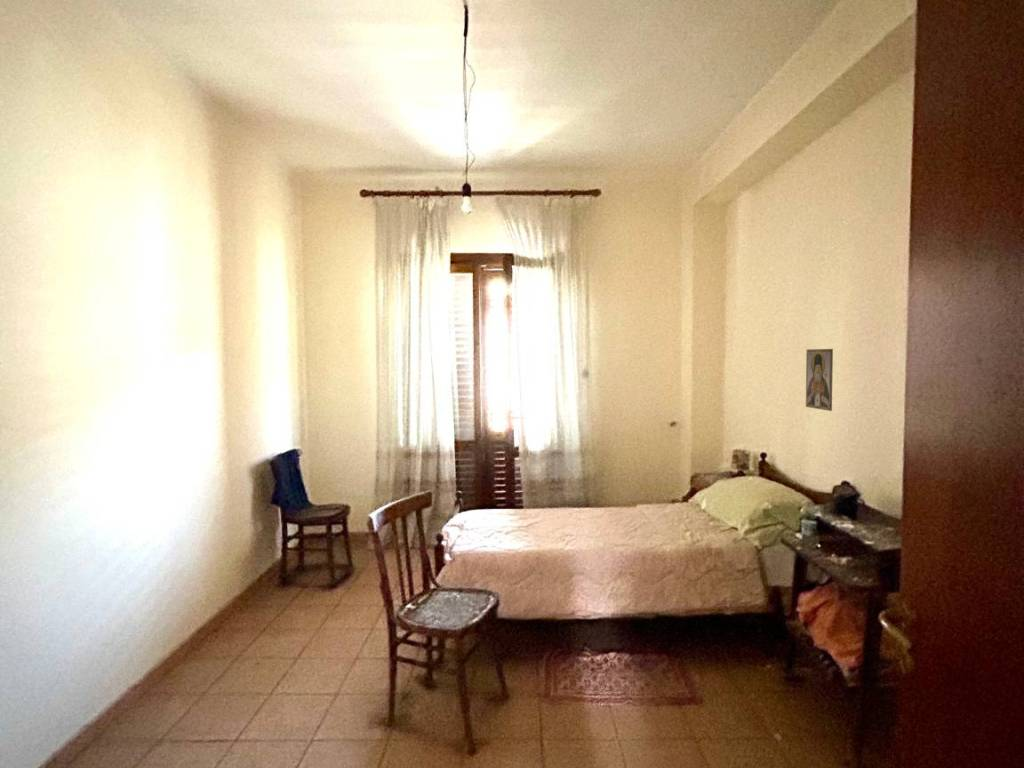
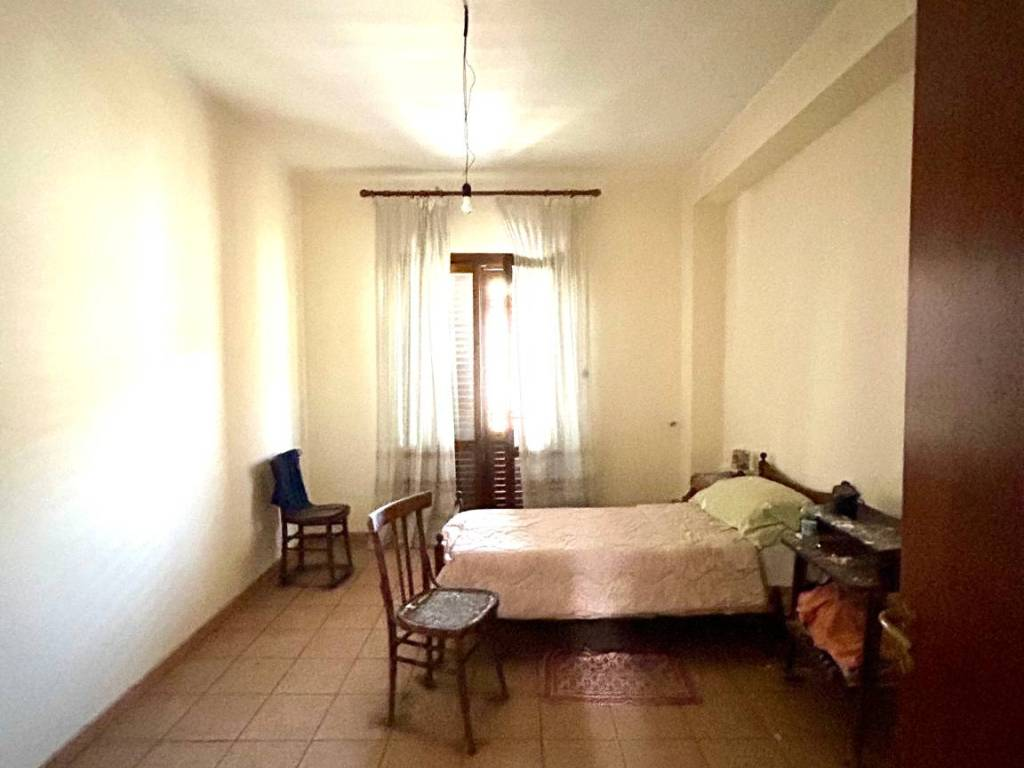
- religious icon (818, 379)
